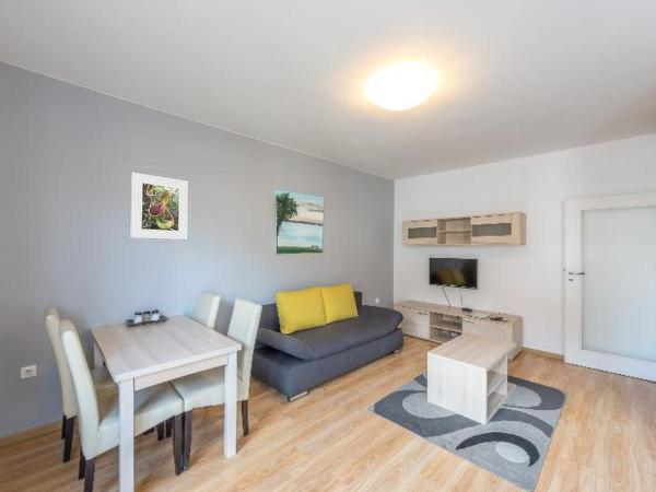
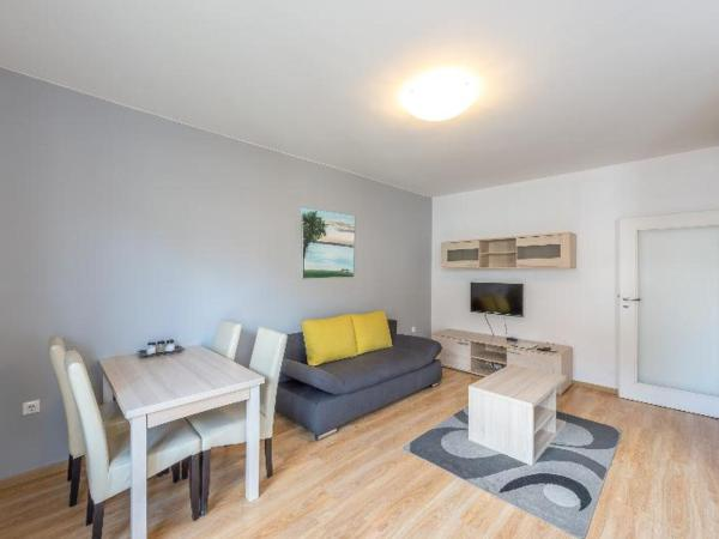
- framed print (161, 208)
